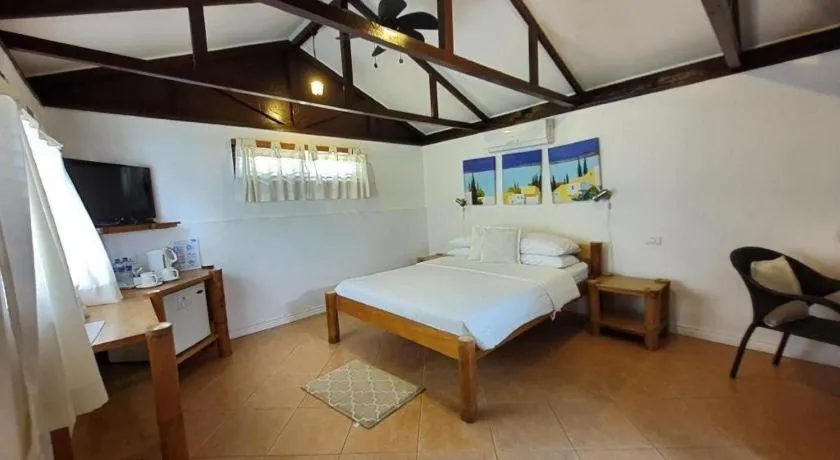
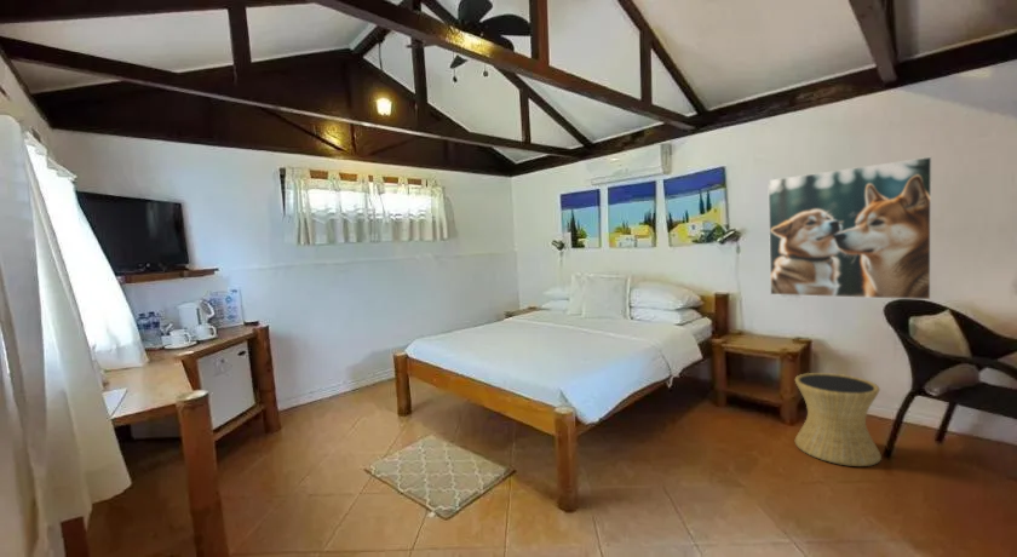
+ side table (835, 415)
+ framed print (841, 234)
